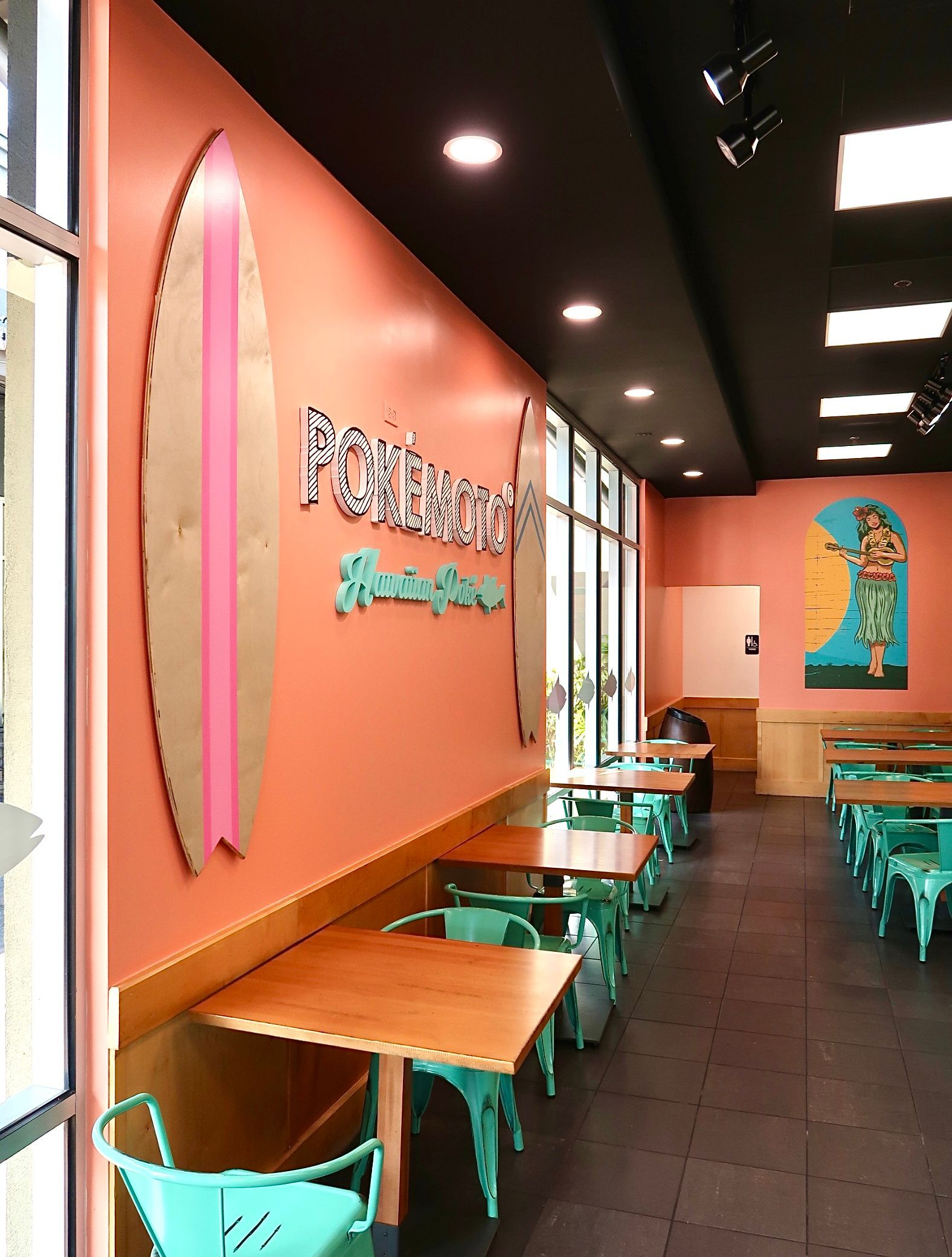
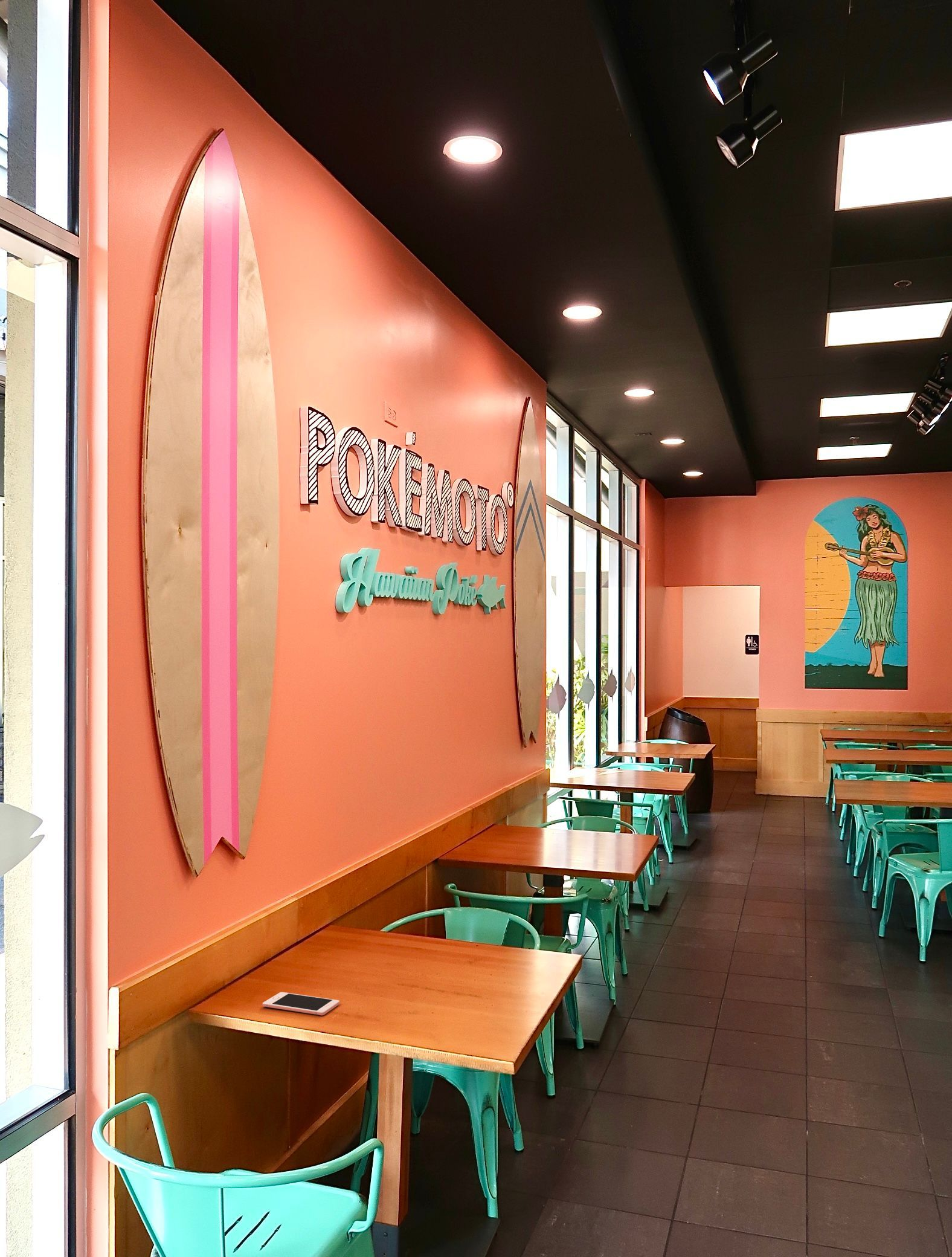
+ cell phone (301, 1003)
